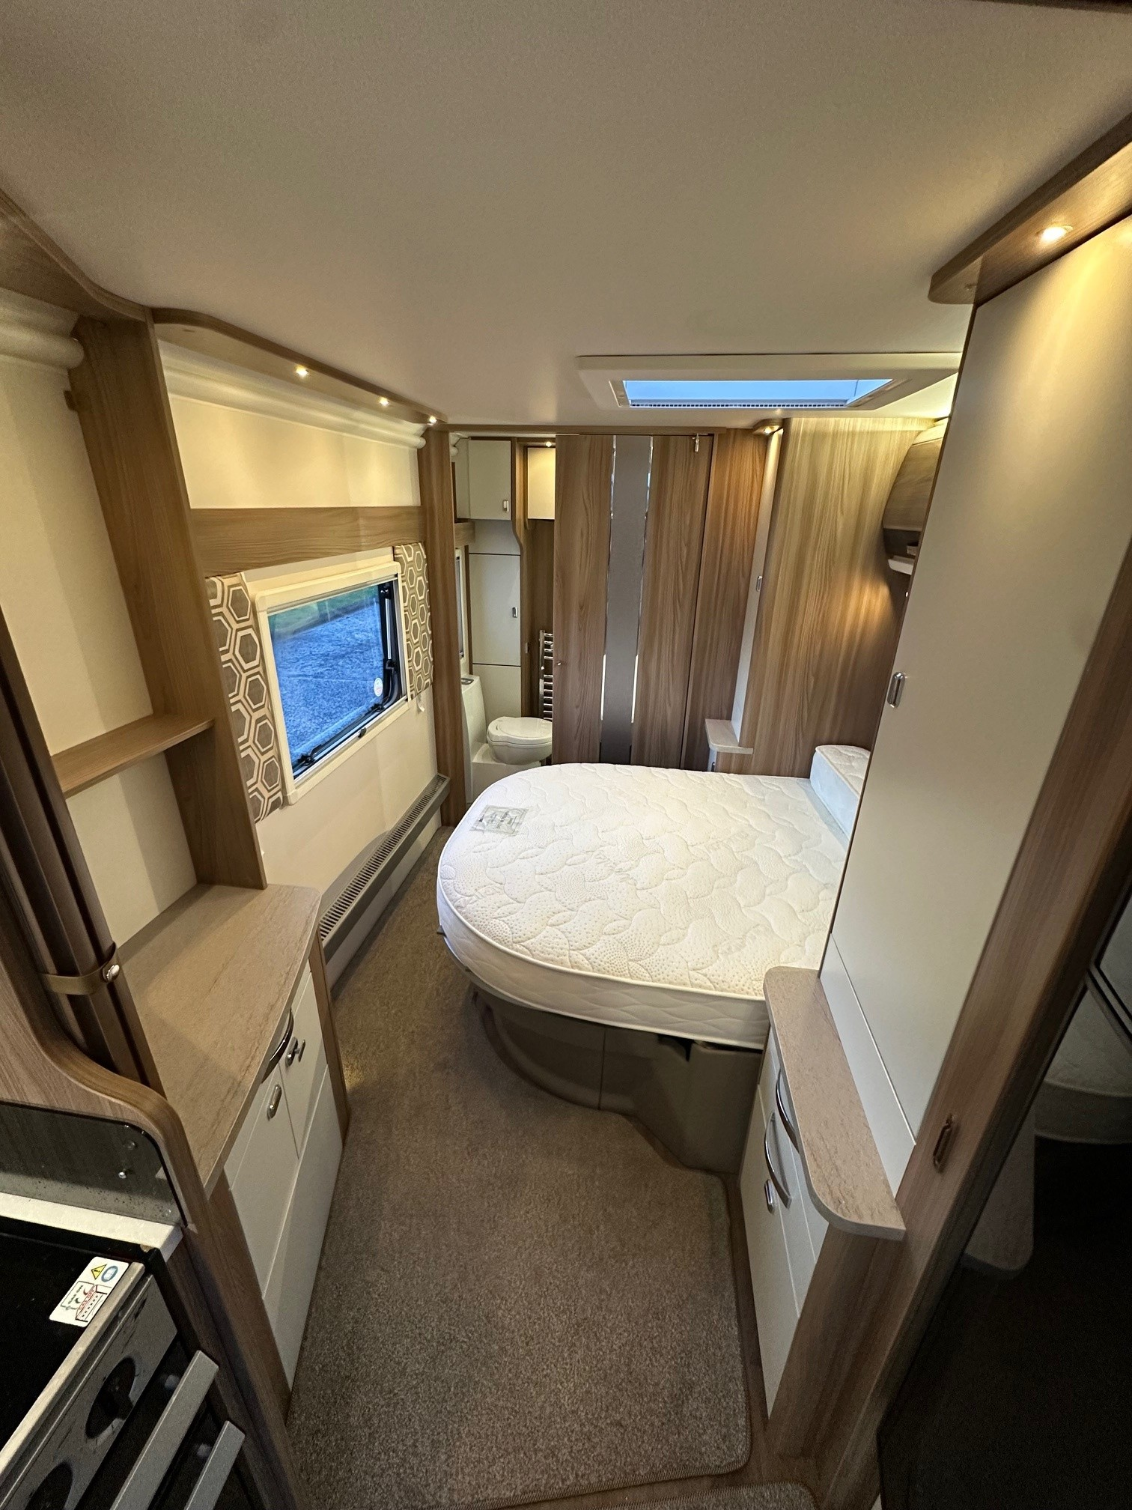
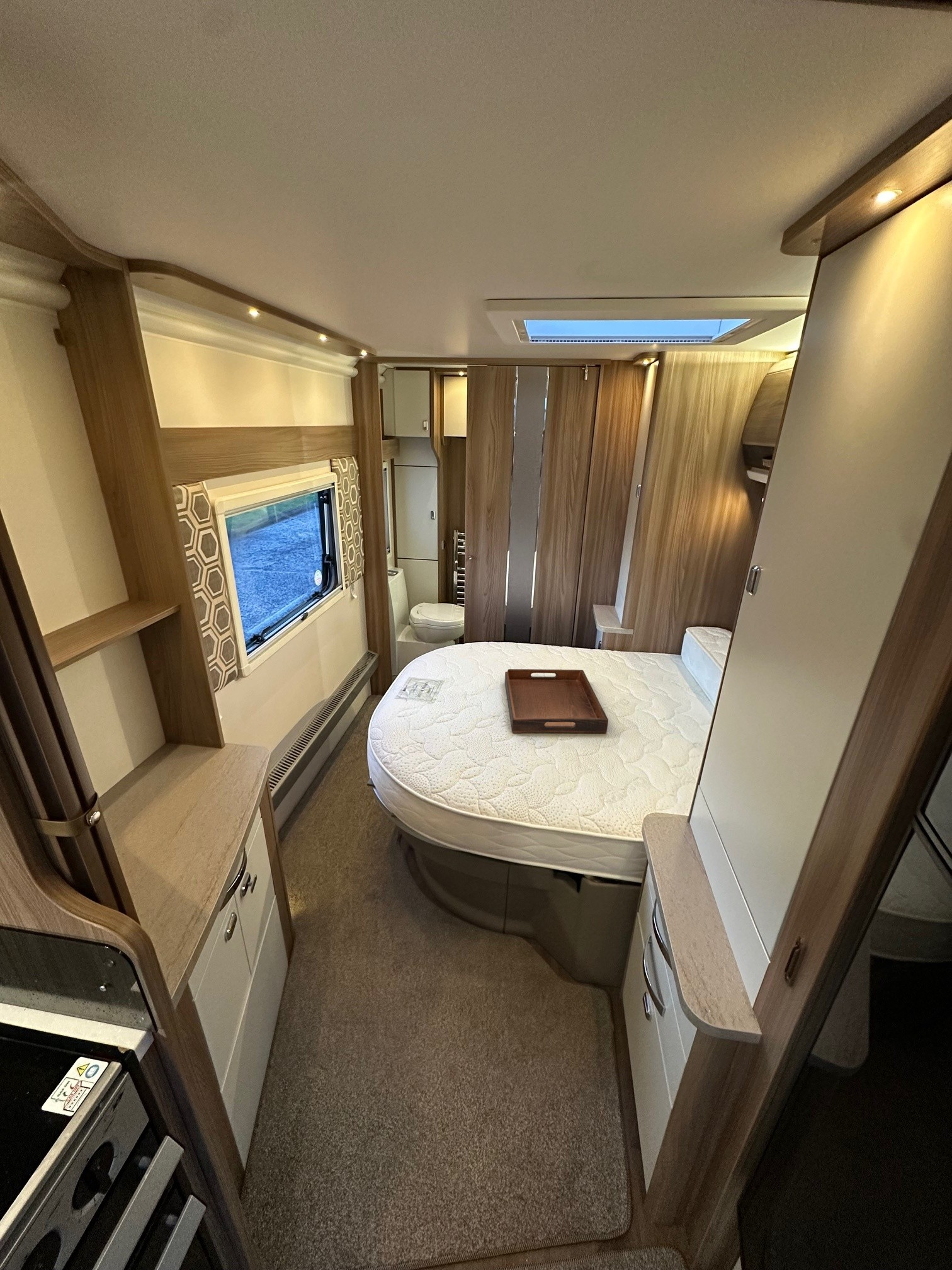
+ serving tray (551, 698)
